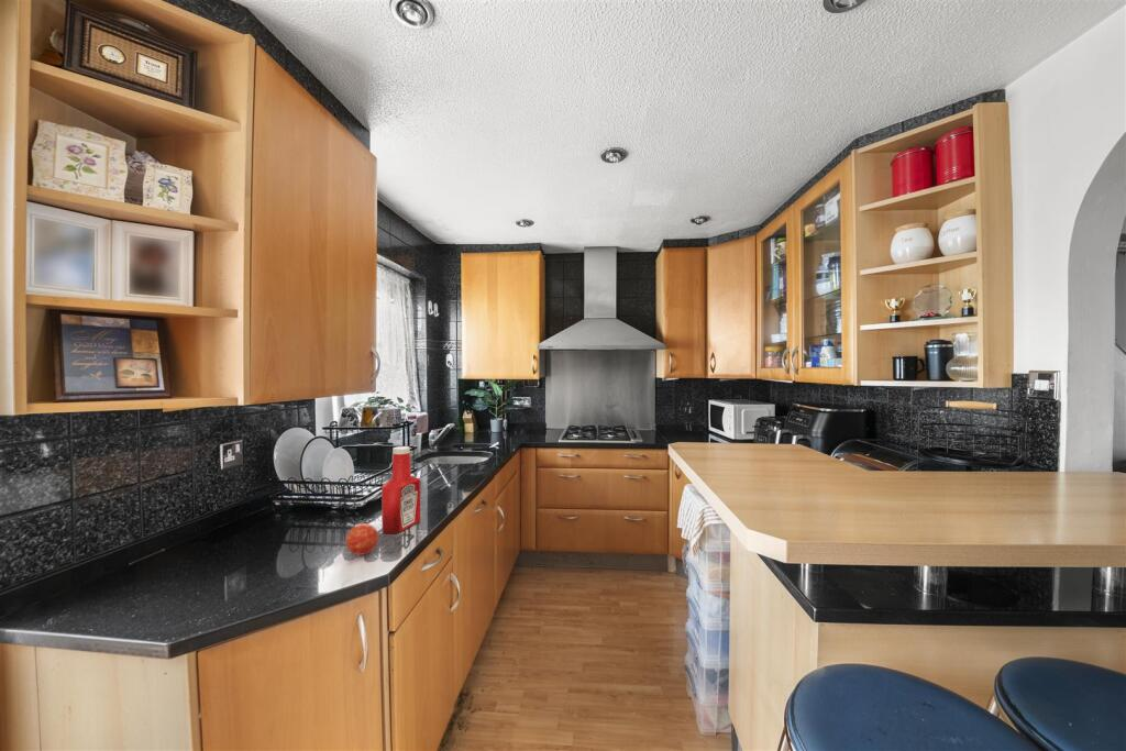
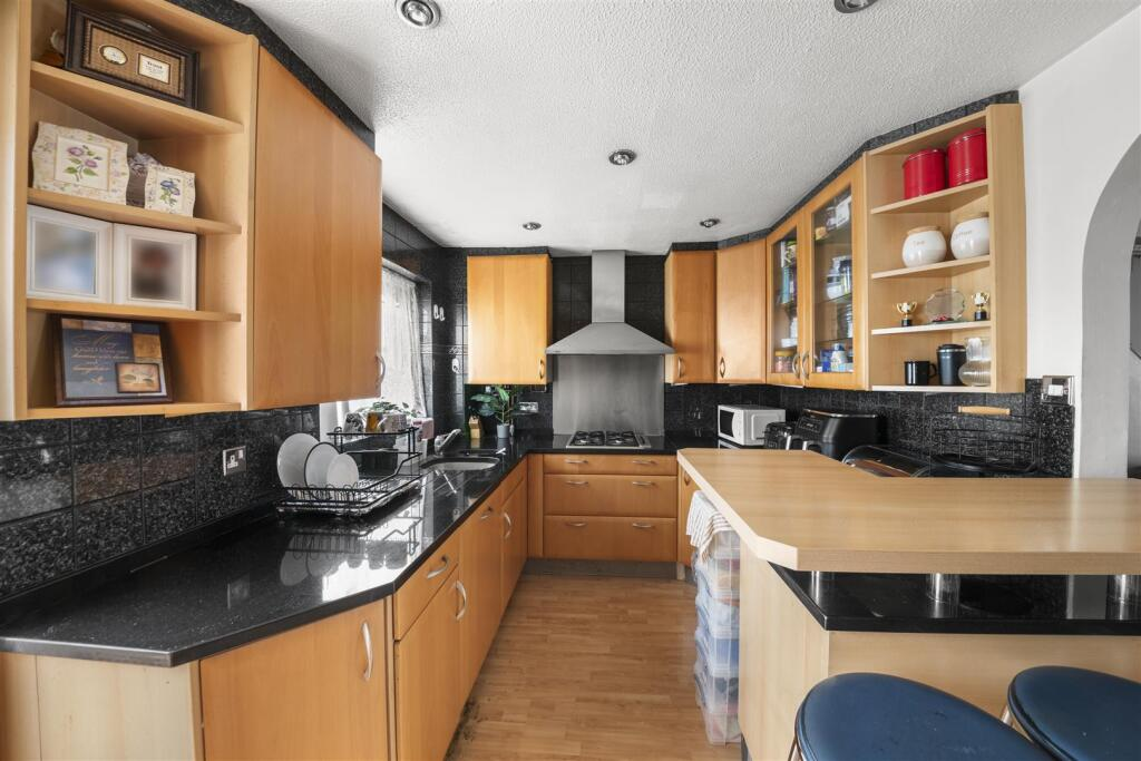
- apple (362, 539)
- soap bottle (401, 486)
